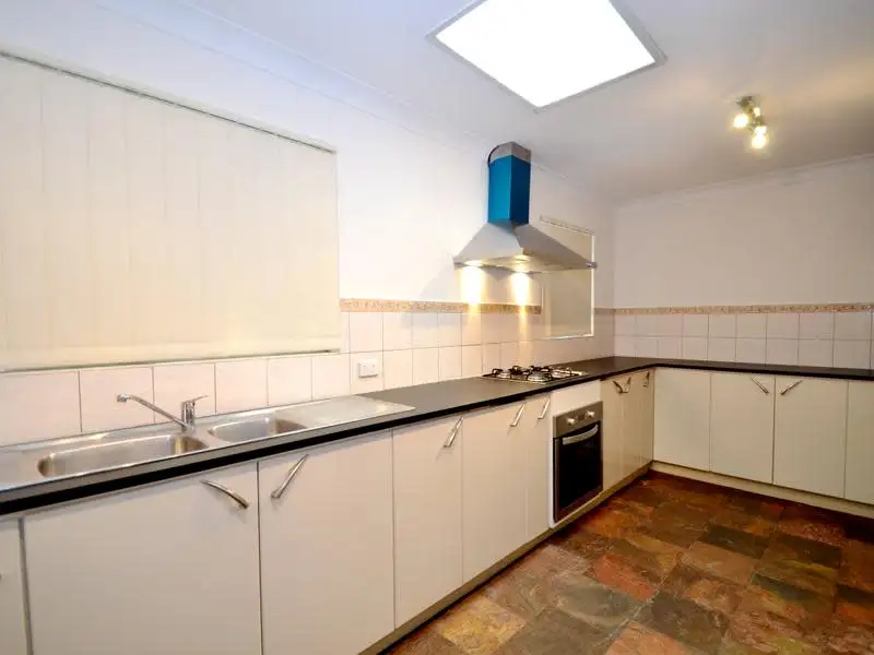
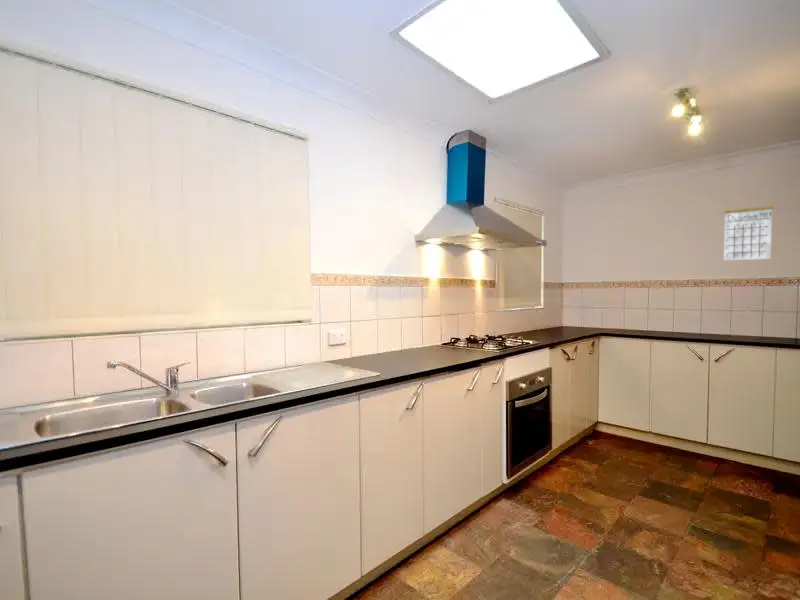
+ calendar (747, 227)
